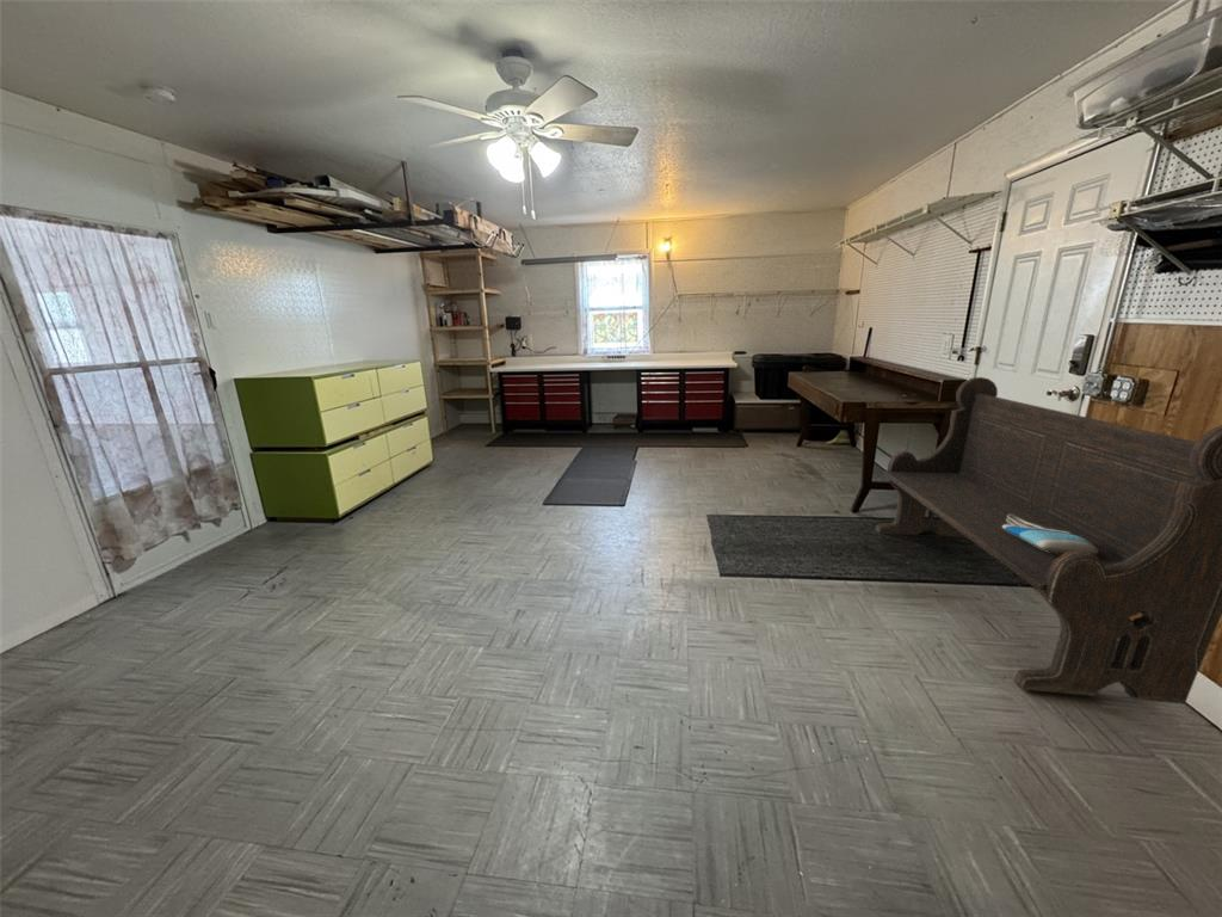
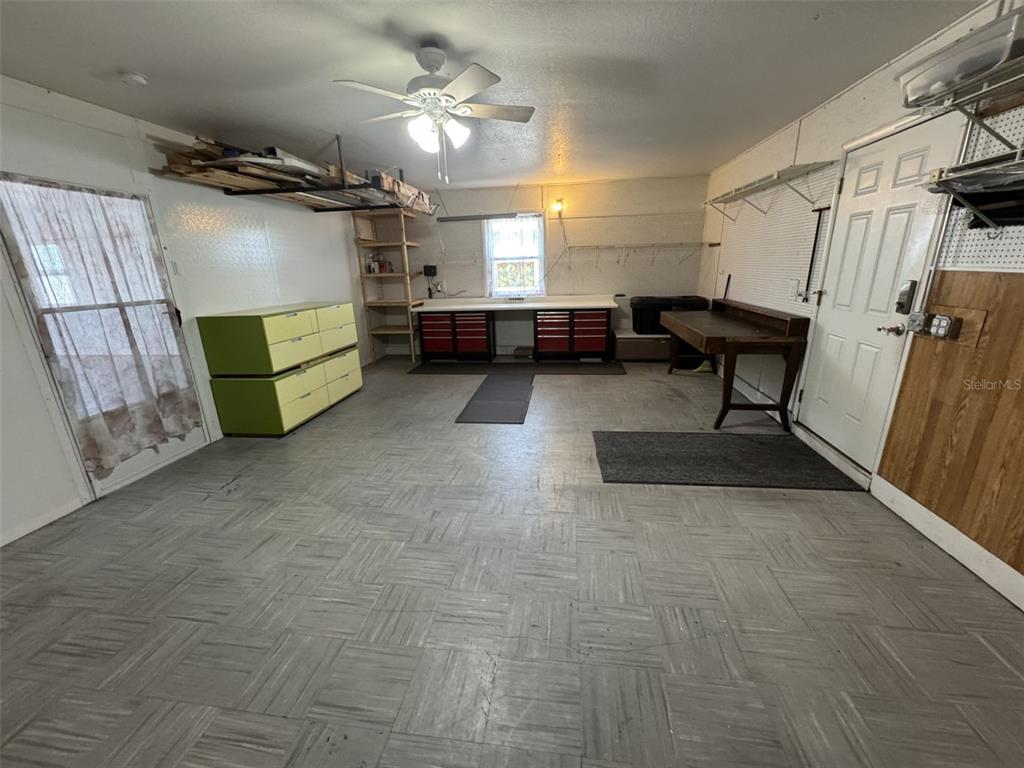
- bench (1005, 498)
- tote bag (1041, 530)
